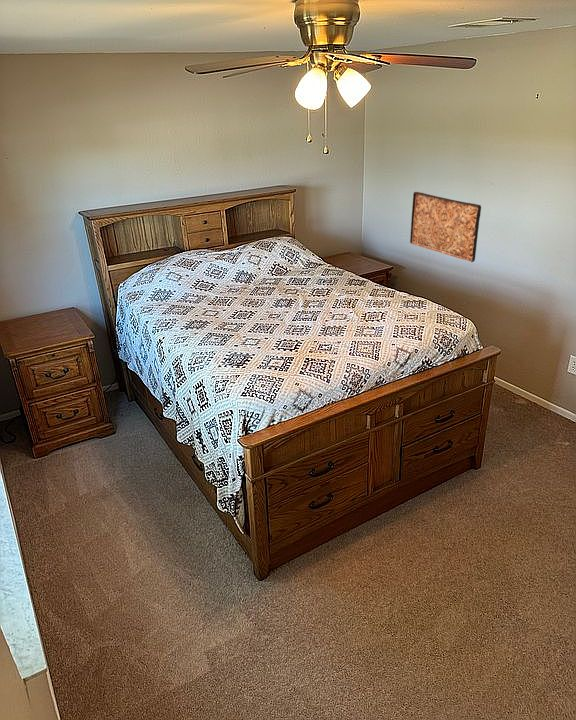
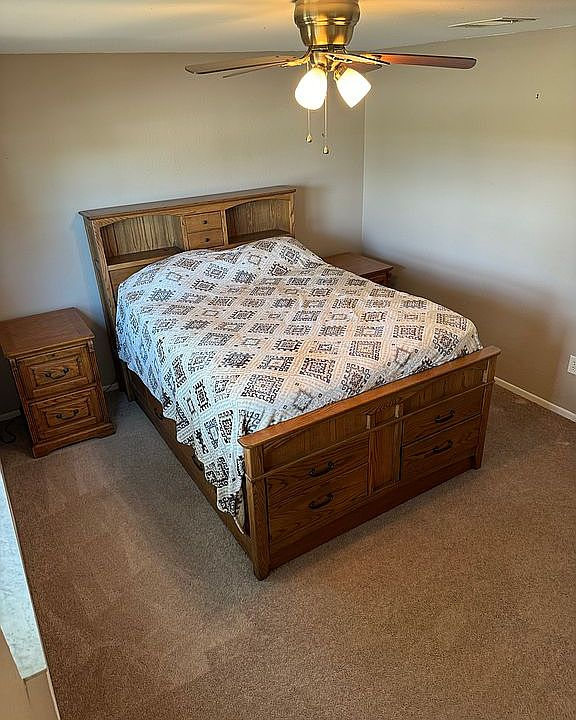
- relief panel (442, 226)
